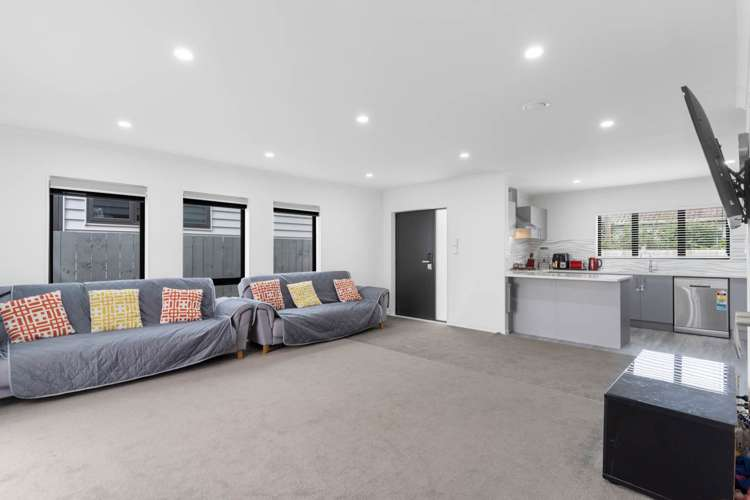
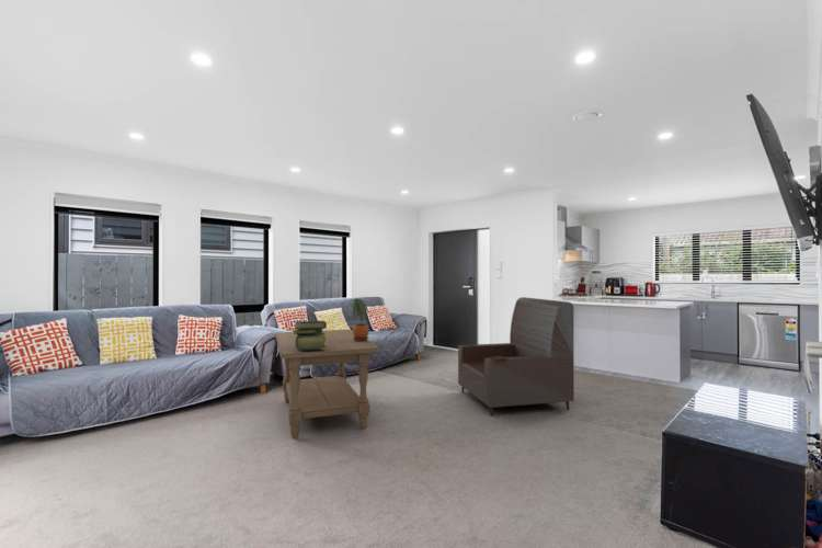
+ armchair (511, 350)
+ coffee table (321, 378)
+ potted plant (359, 319)
+ stack of books (309, 333)
